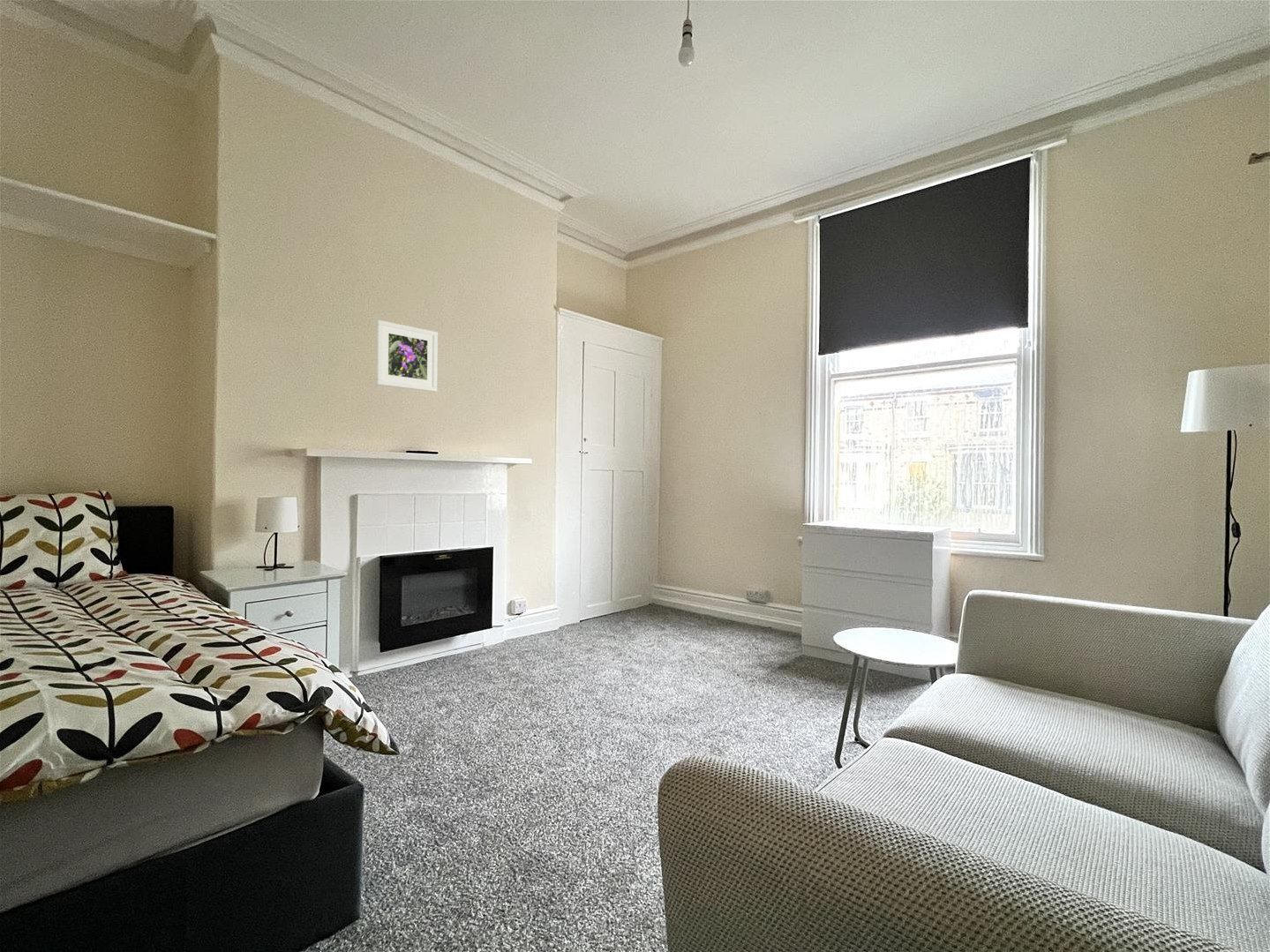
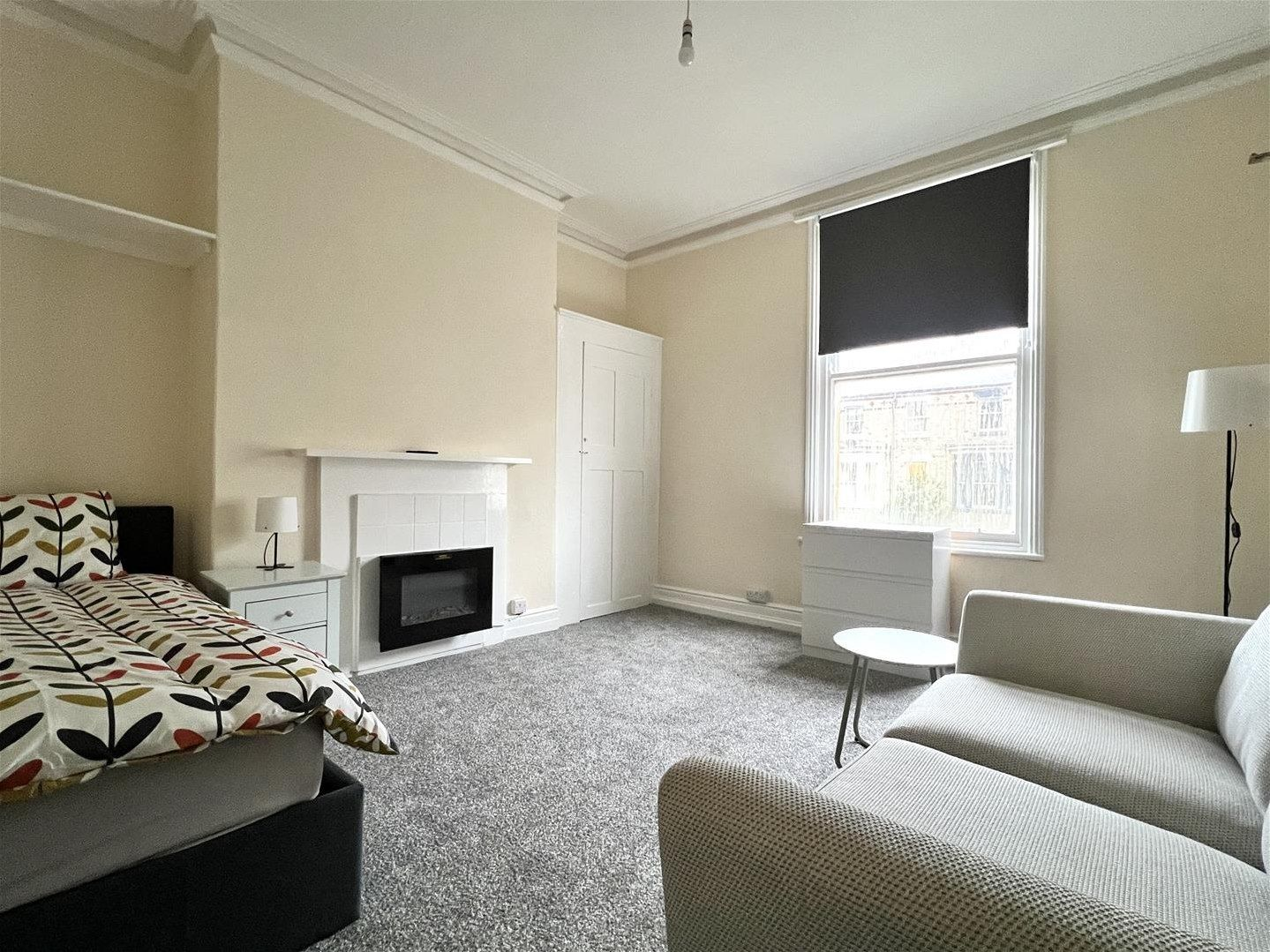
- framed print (408, 357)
